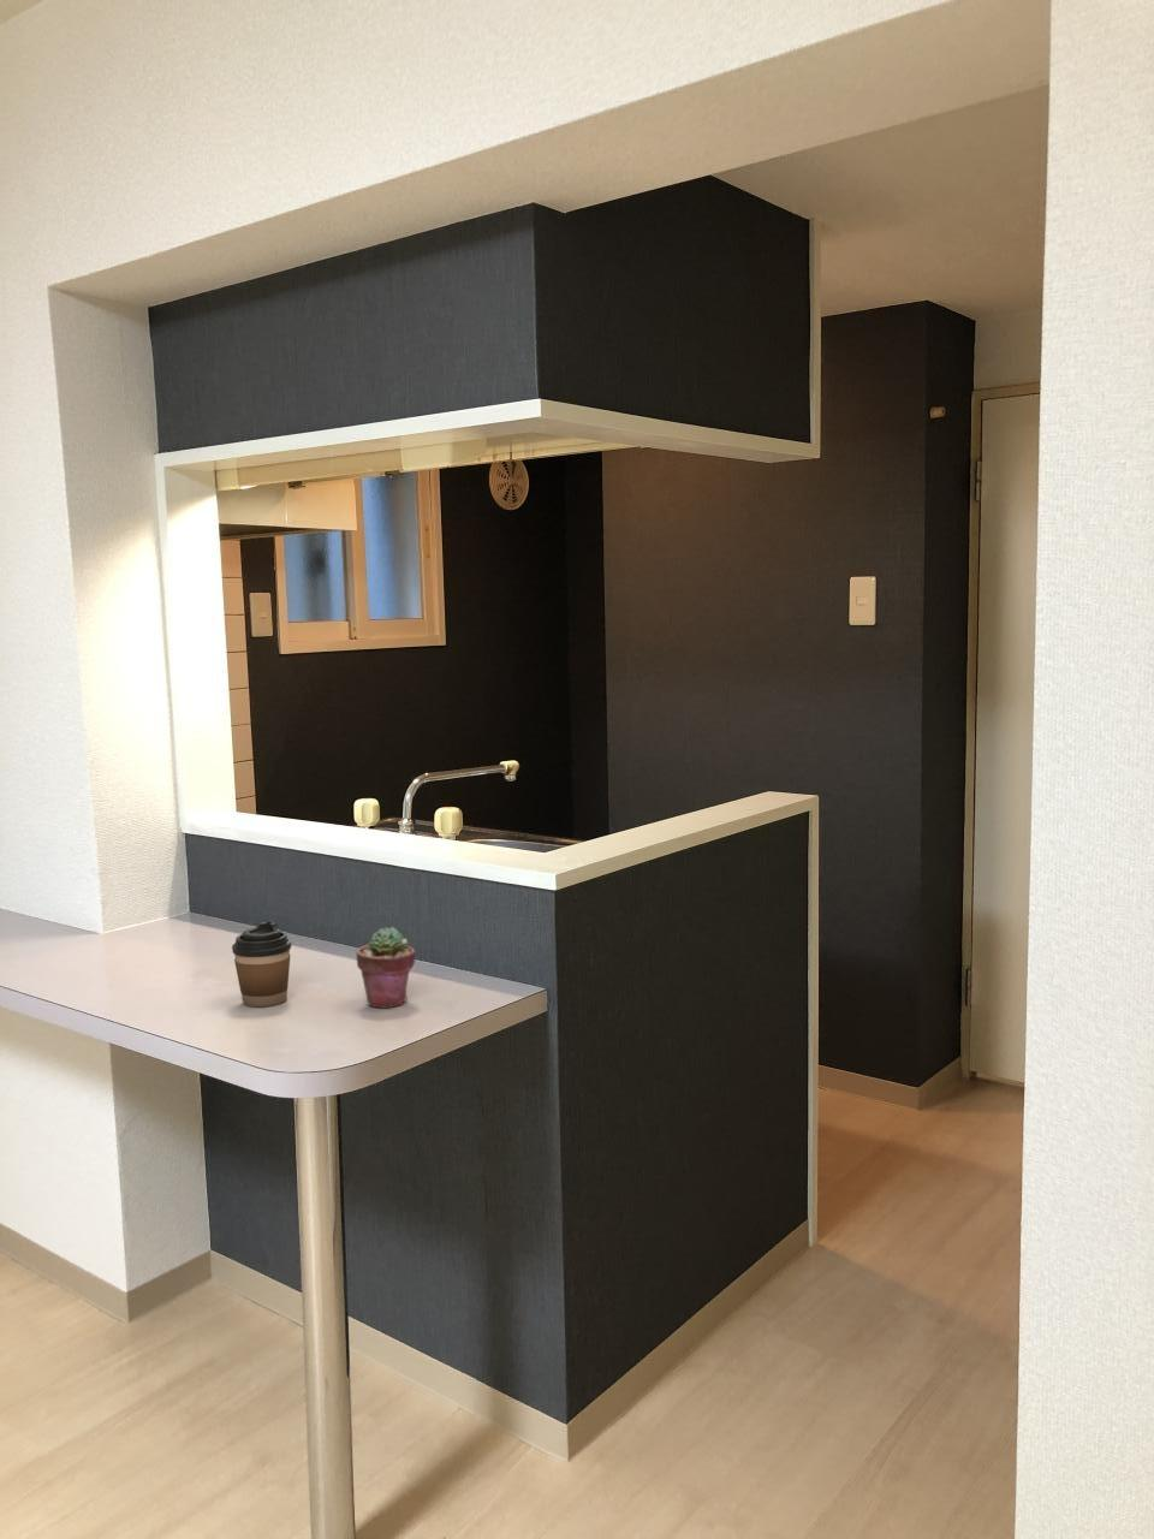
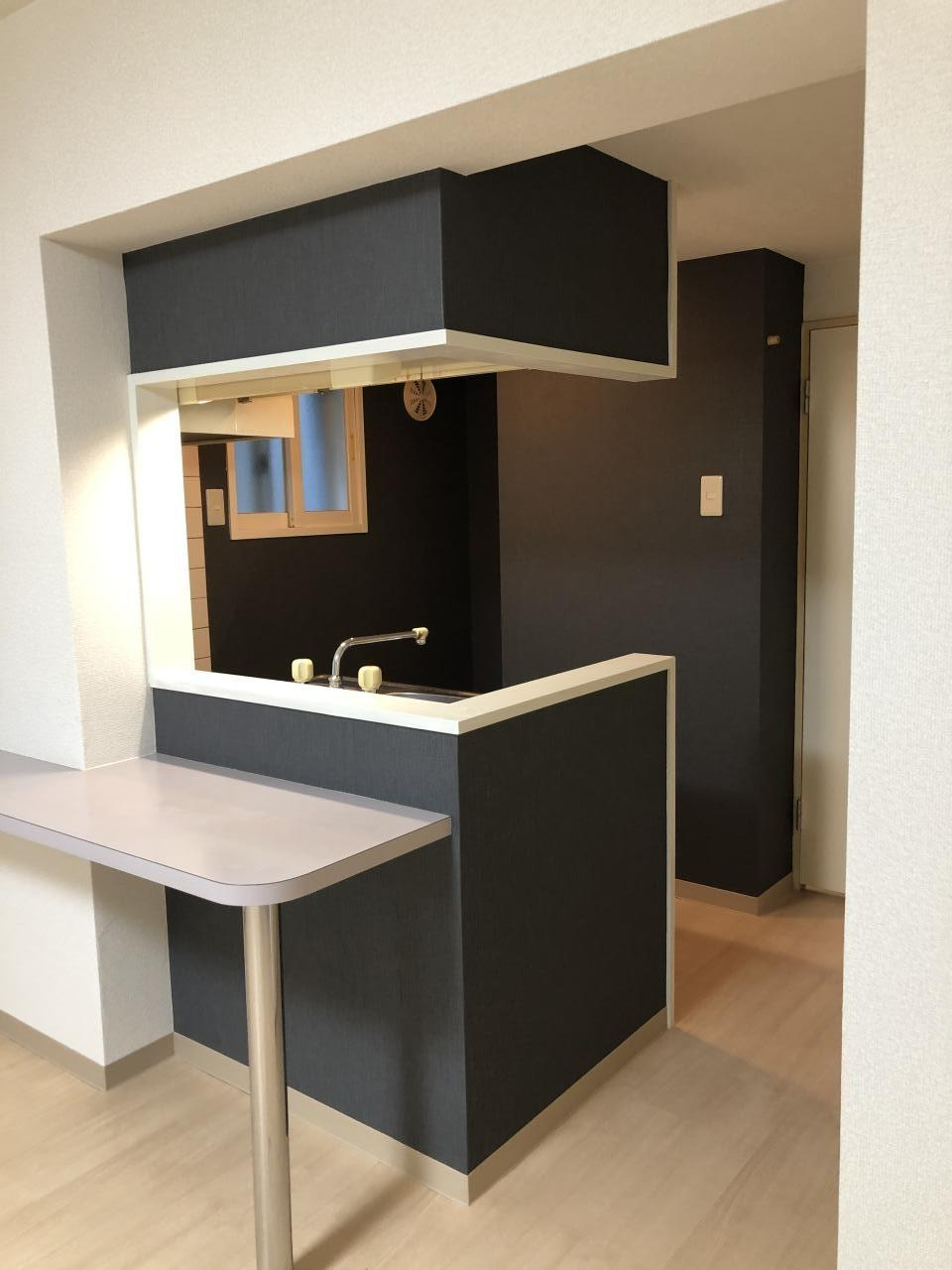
- potted succulent (385, 965)
- coffee cup (262, 963)
